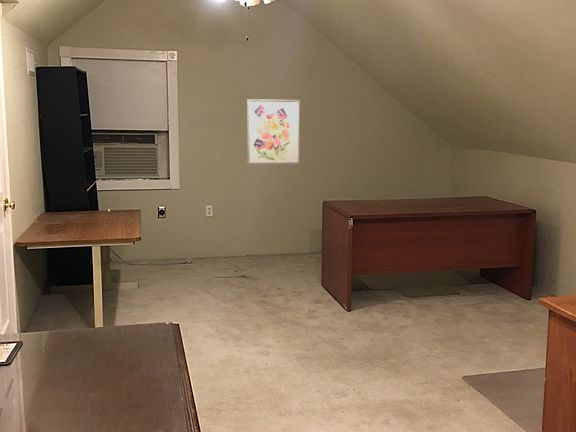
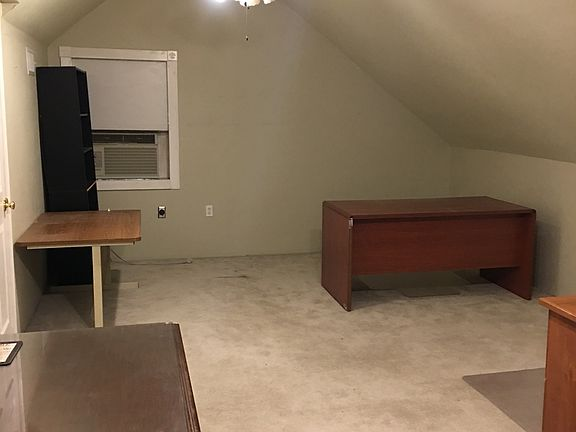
- wall art (273, 132)
